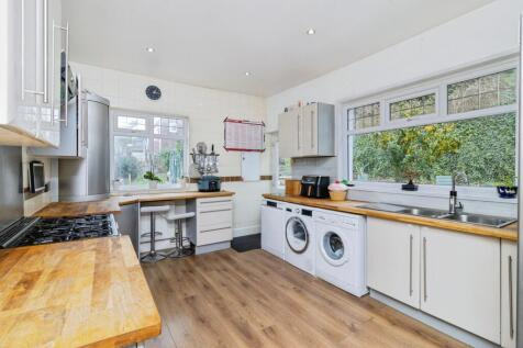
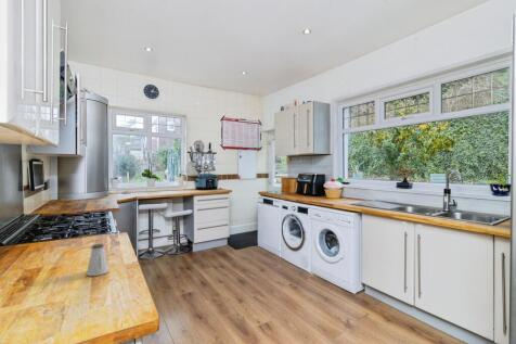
+ saltshaker (98, 258)
